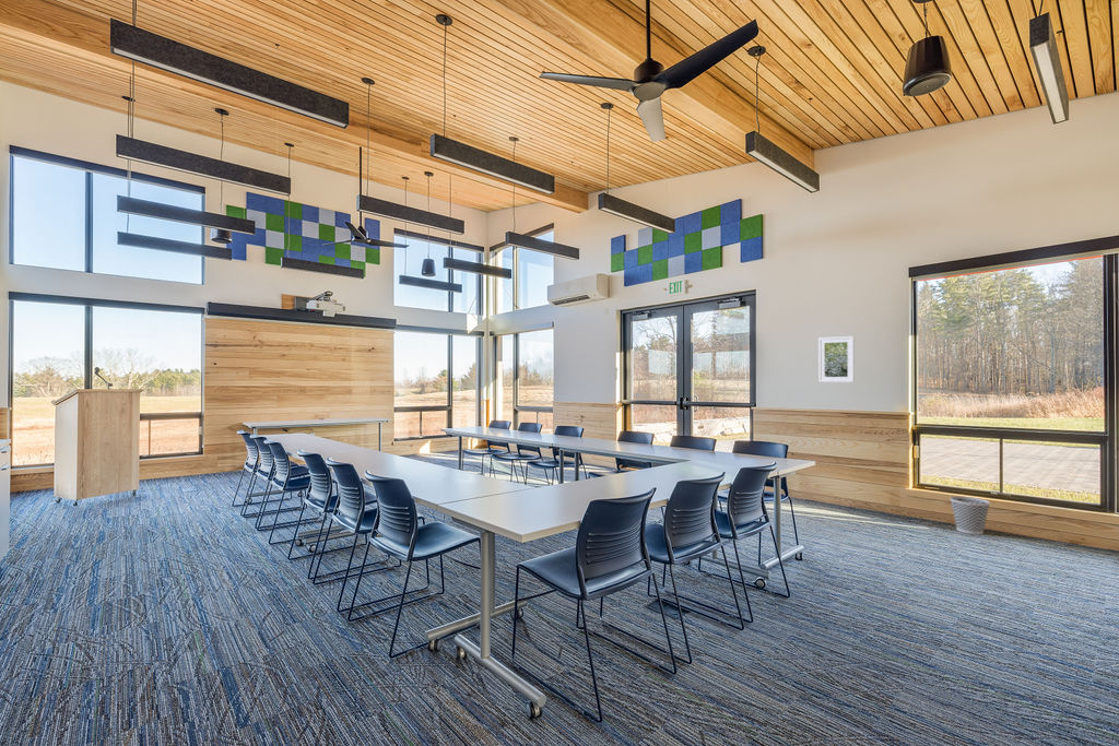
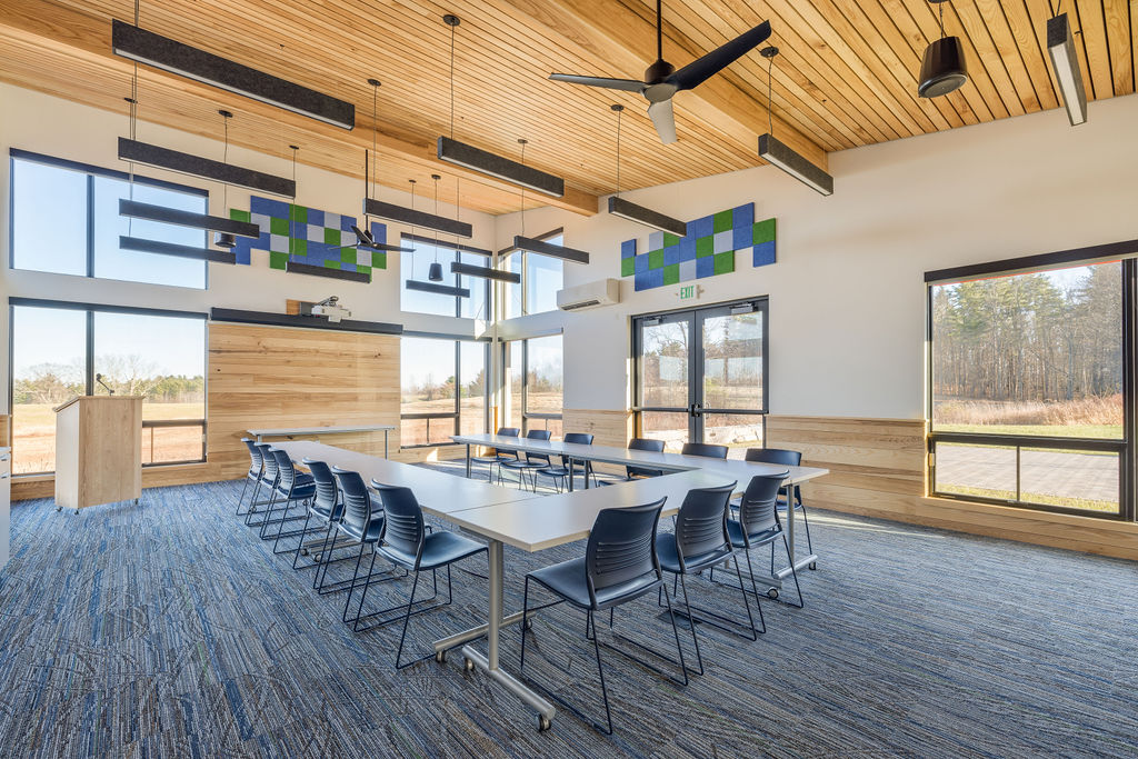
- wastebasket (969, 516)
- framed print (836, 359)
